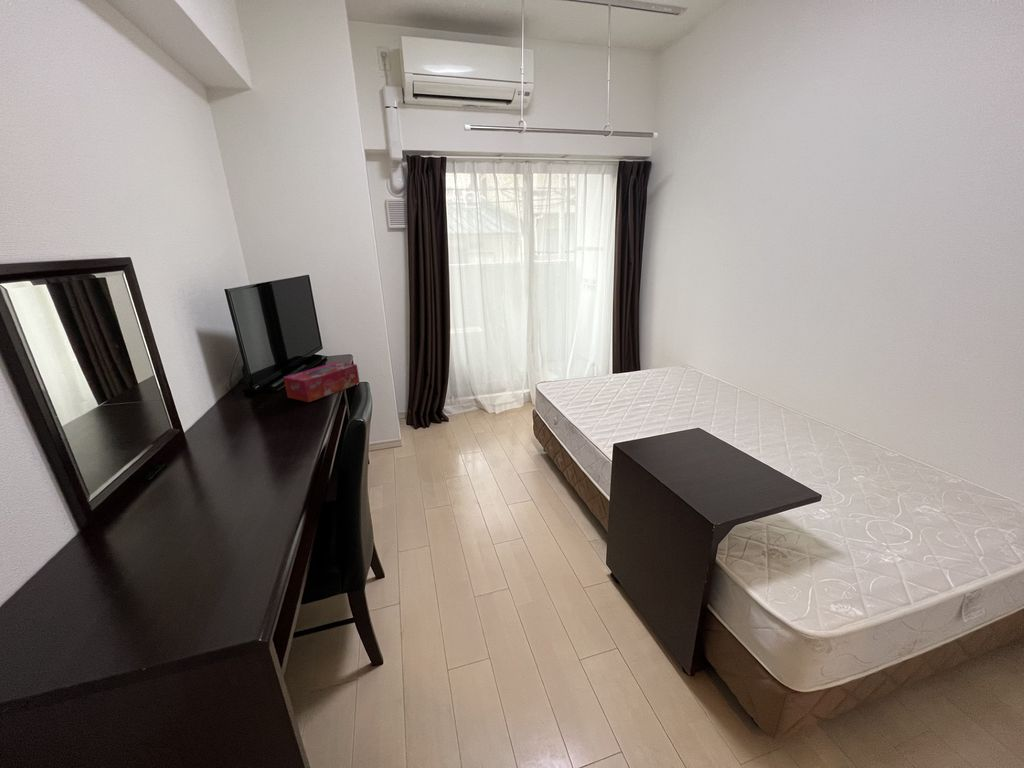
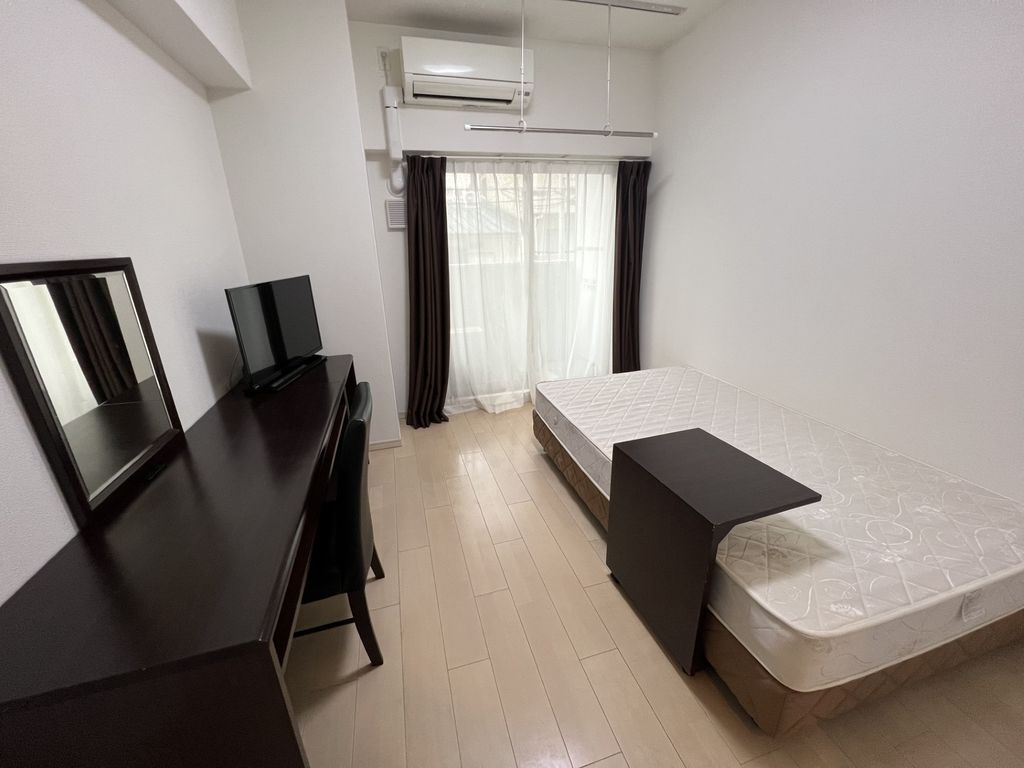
- tissue box (323, 380)
